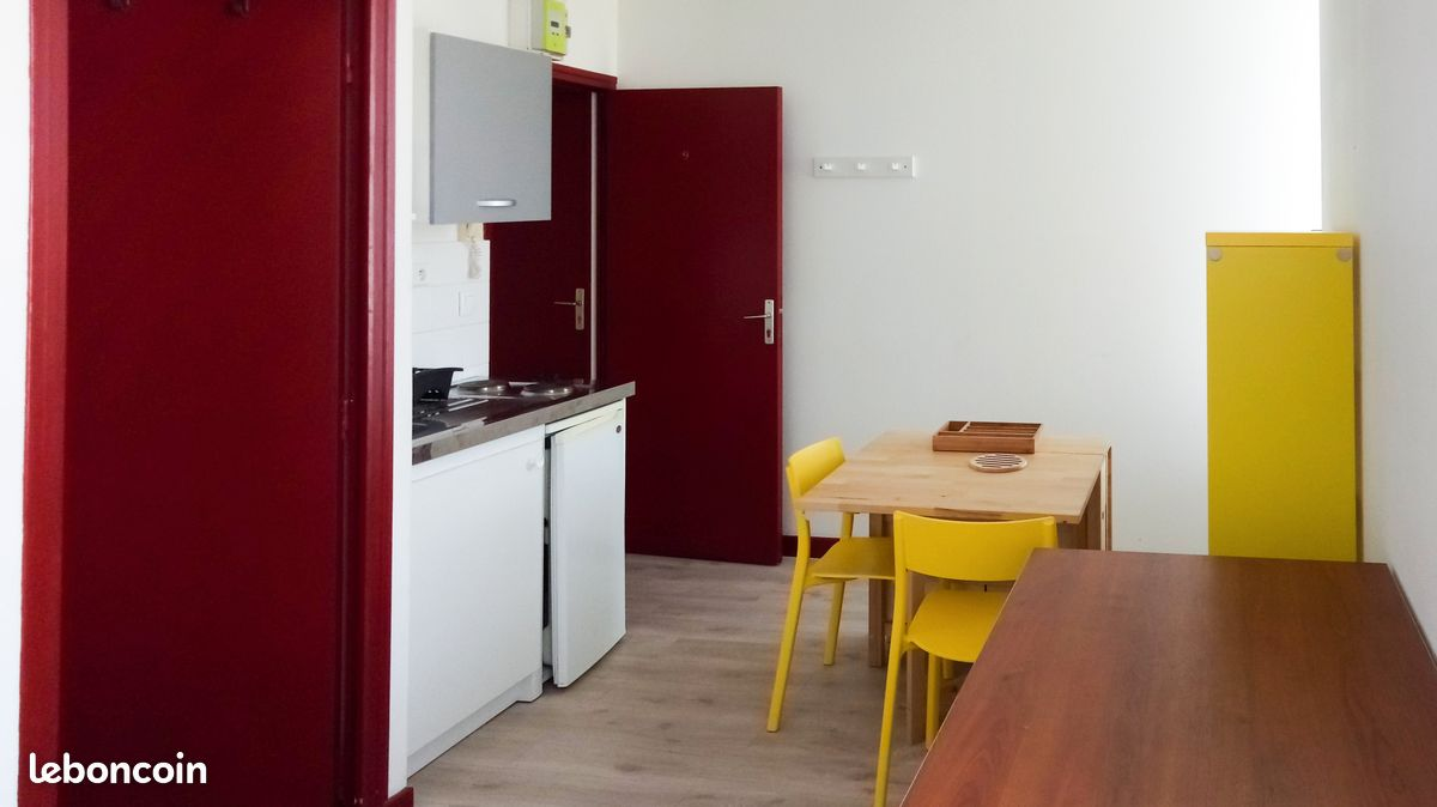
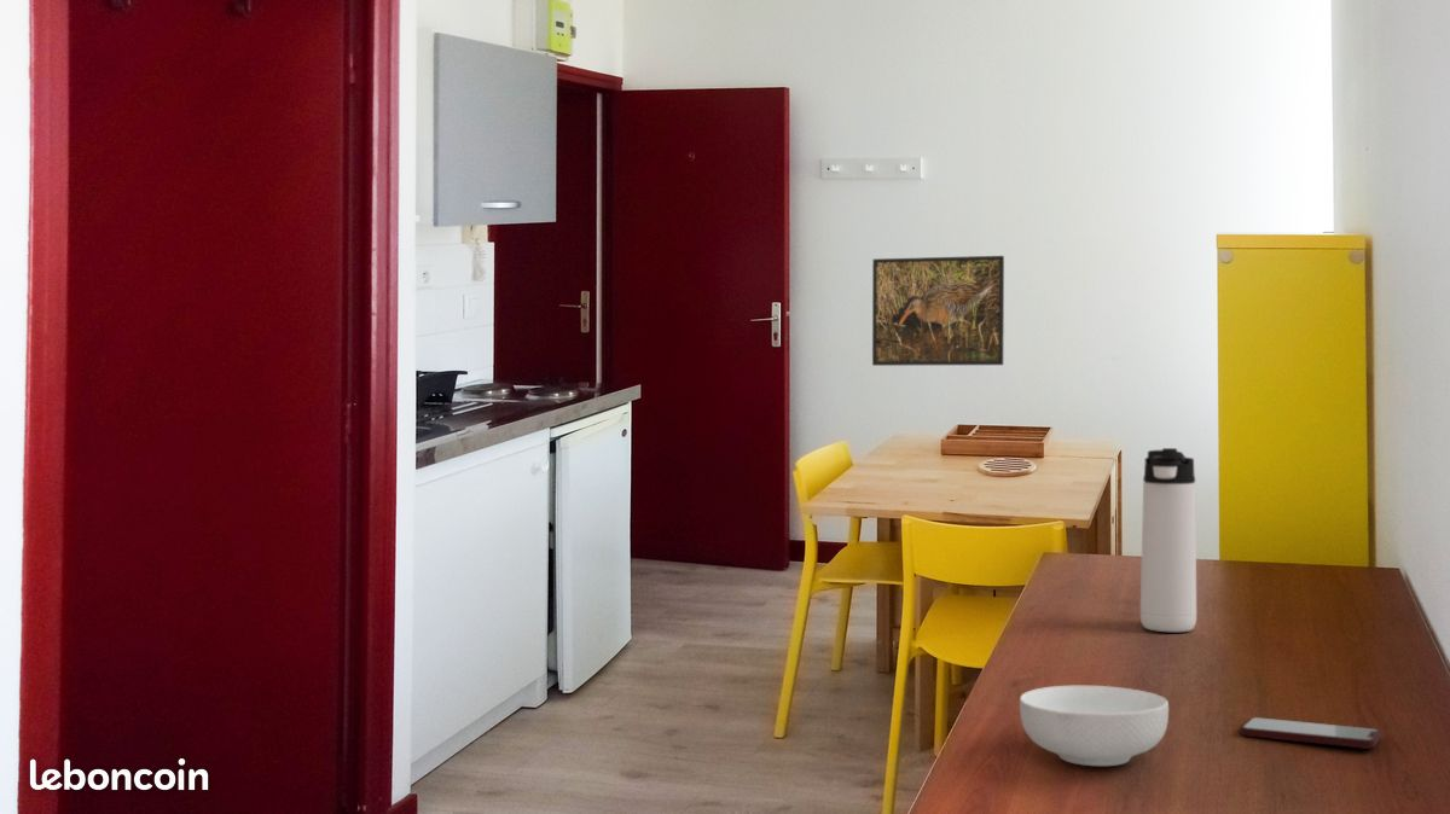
+ smartphone (1310, 732)
+ cereal bowl (1092, 727)
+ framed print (936, 310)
+ thermos bottle (1167, 539)
